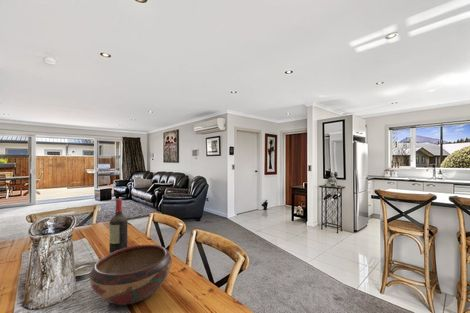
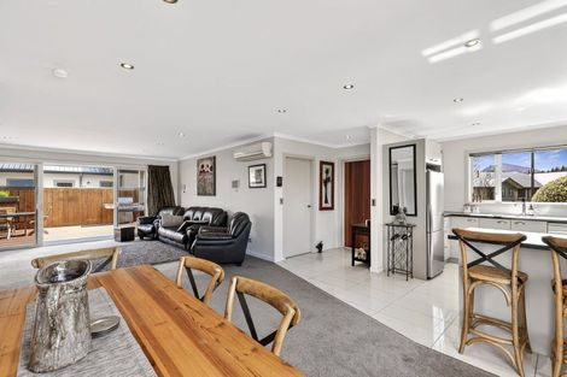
- decorative bowl (133, 274)
- wine bottle (118, 228)
